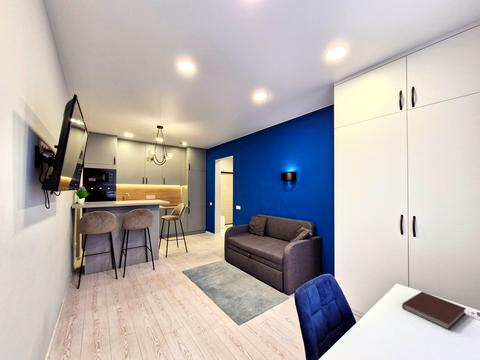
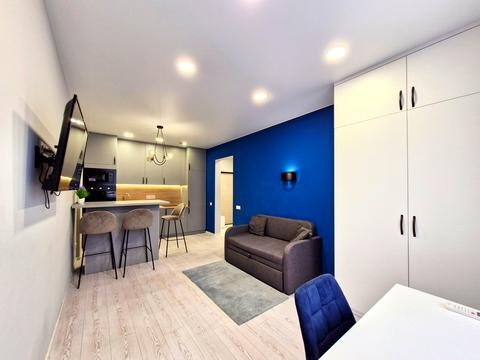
- notebook (433, 308)
